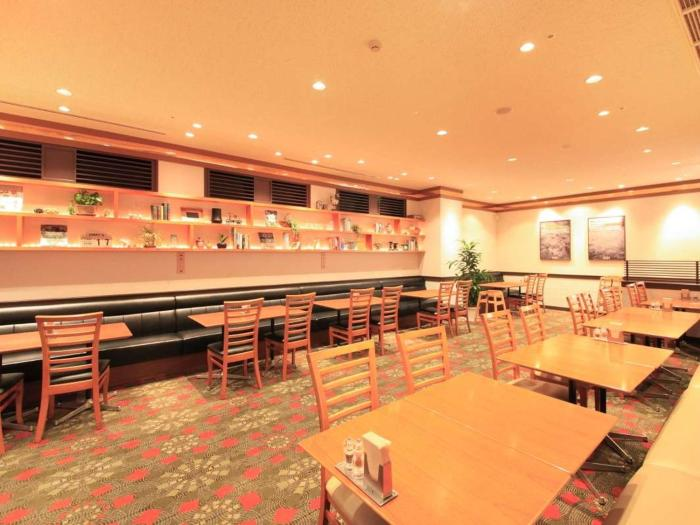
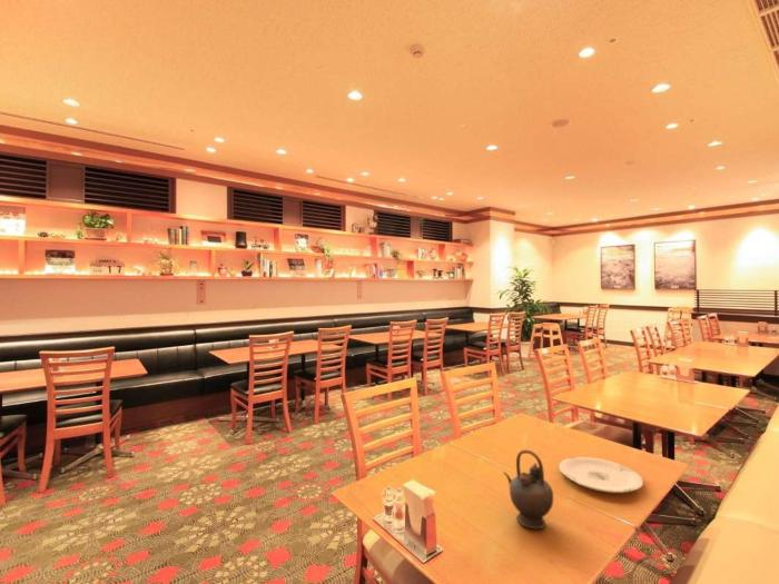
+ plate (599, 475)
+ teapot (526, 484)
